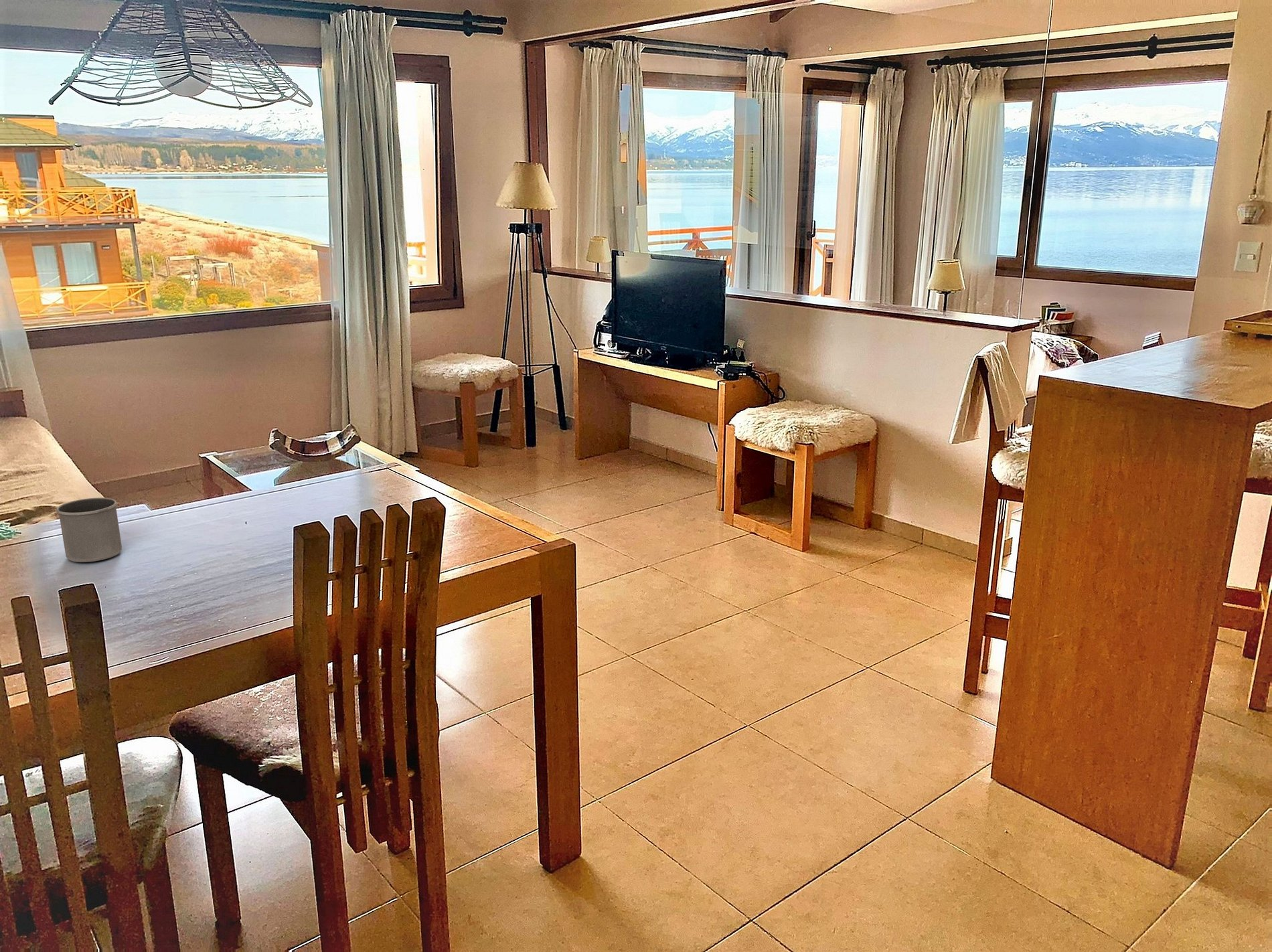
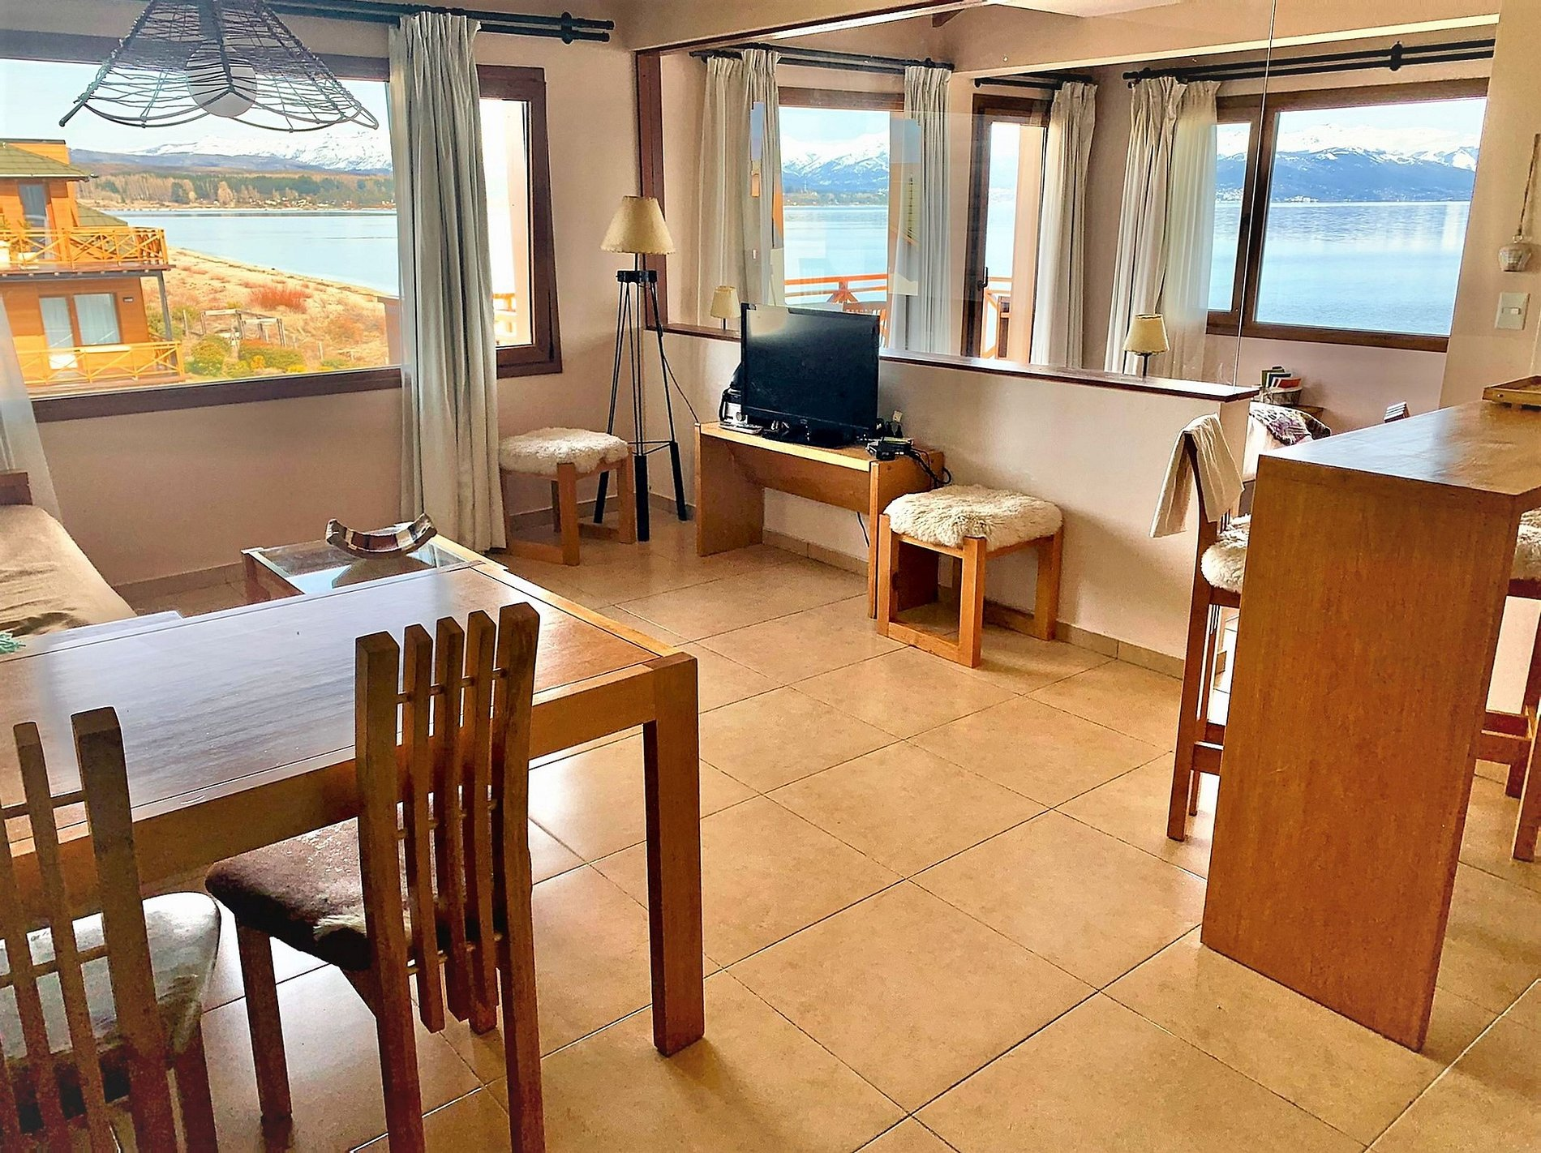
- mug (93, 528)
